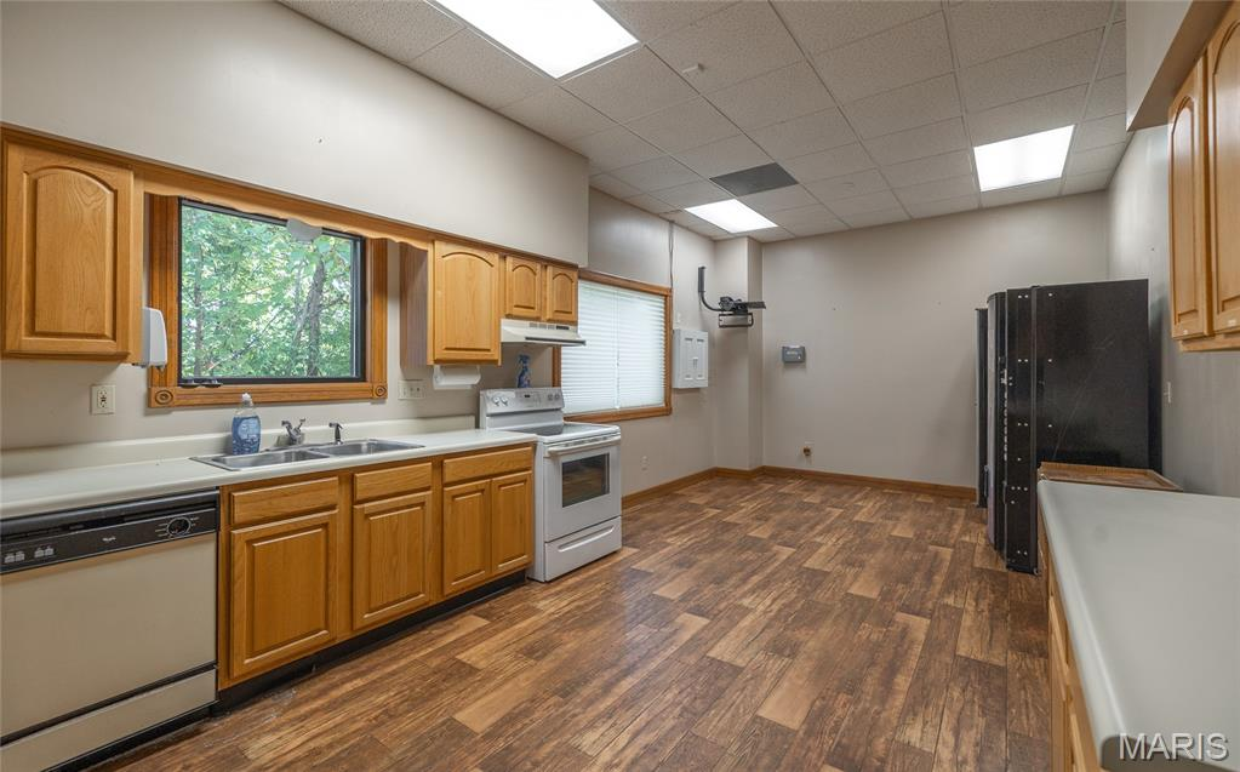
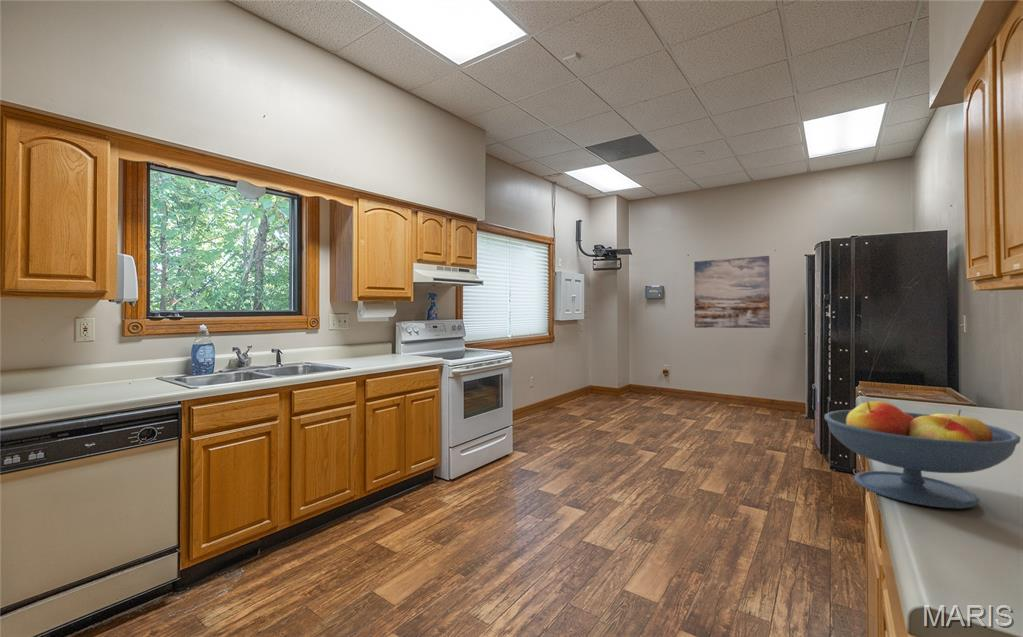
+ wall art (730, 293)
+ fruit bowl (912, 445)
